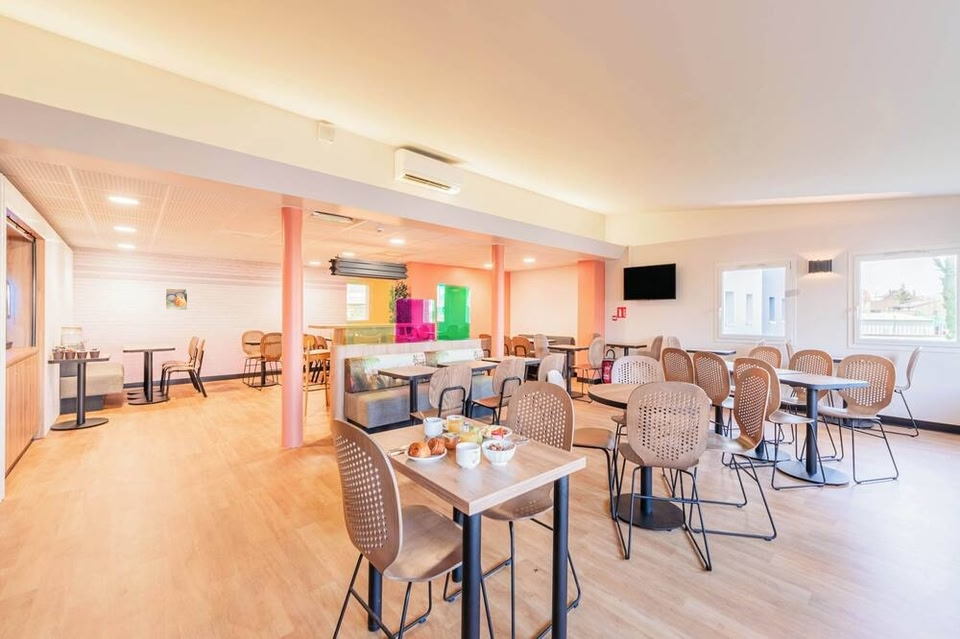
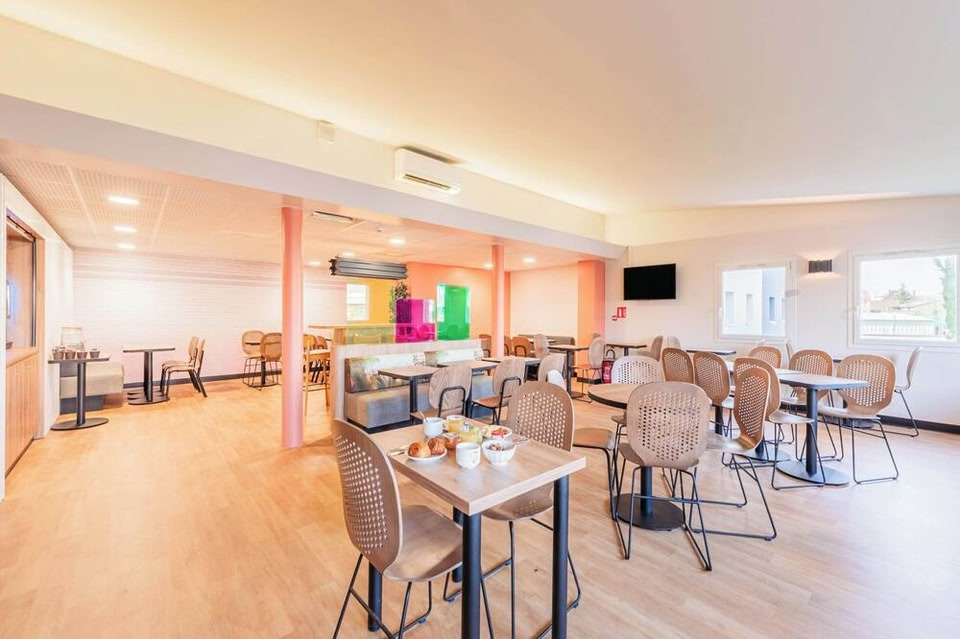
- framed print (176, 299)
